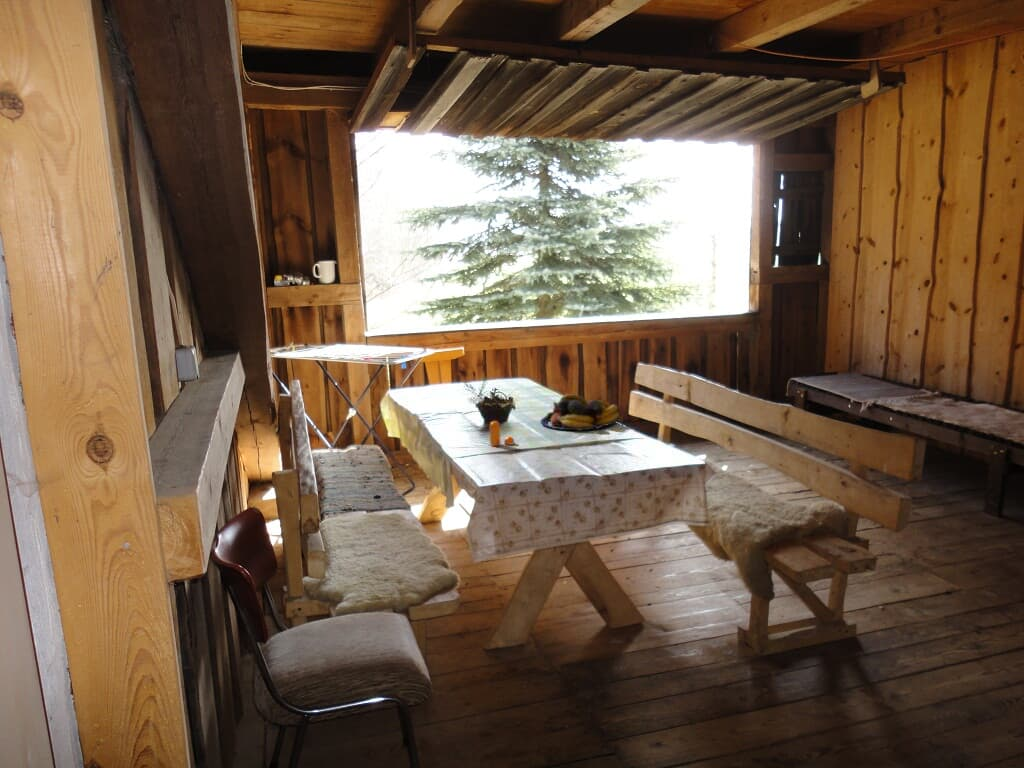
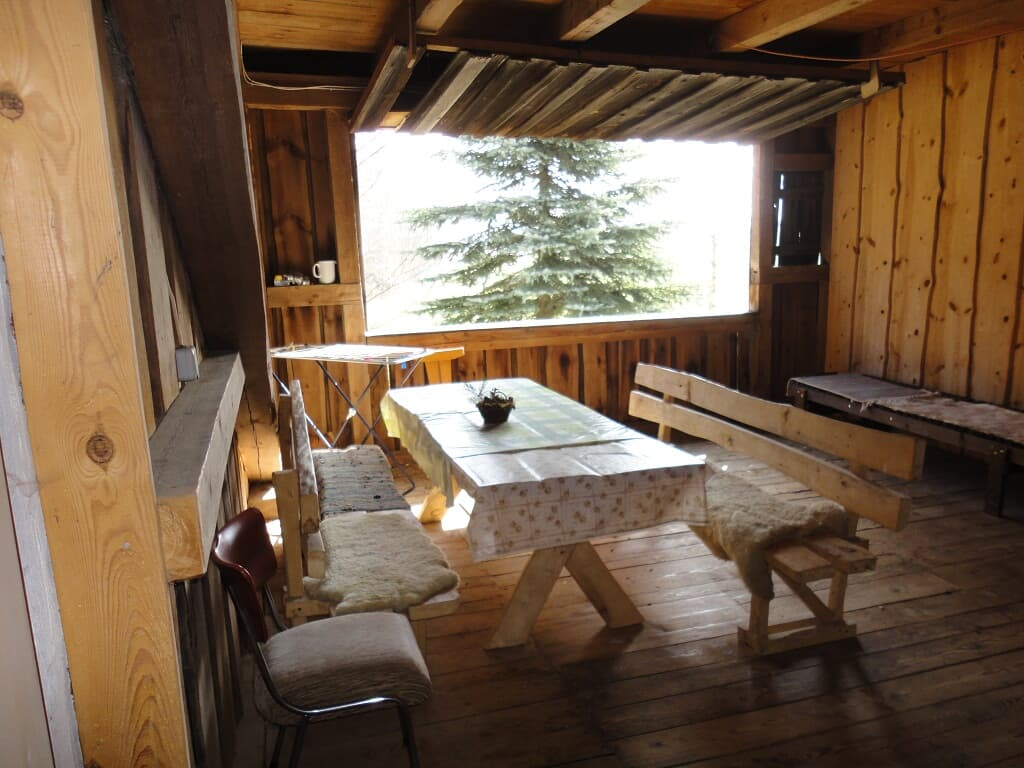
- pepper shaker (499, 432)
- fruit bowl (578, 408)
